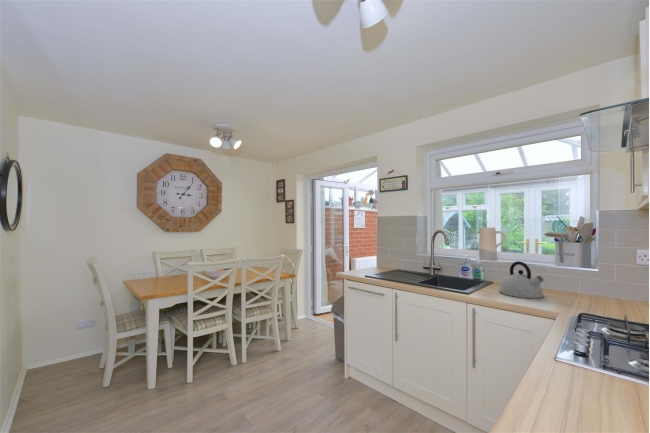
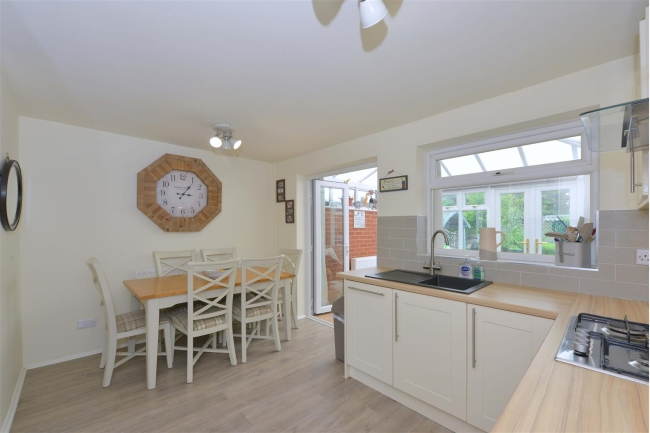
- kettle (522, 278)
